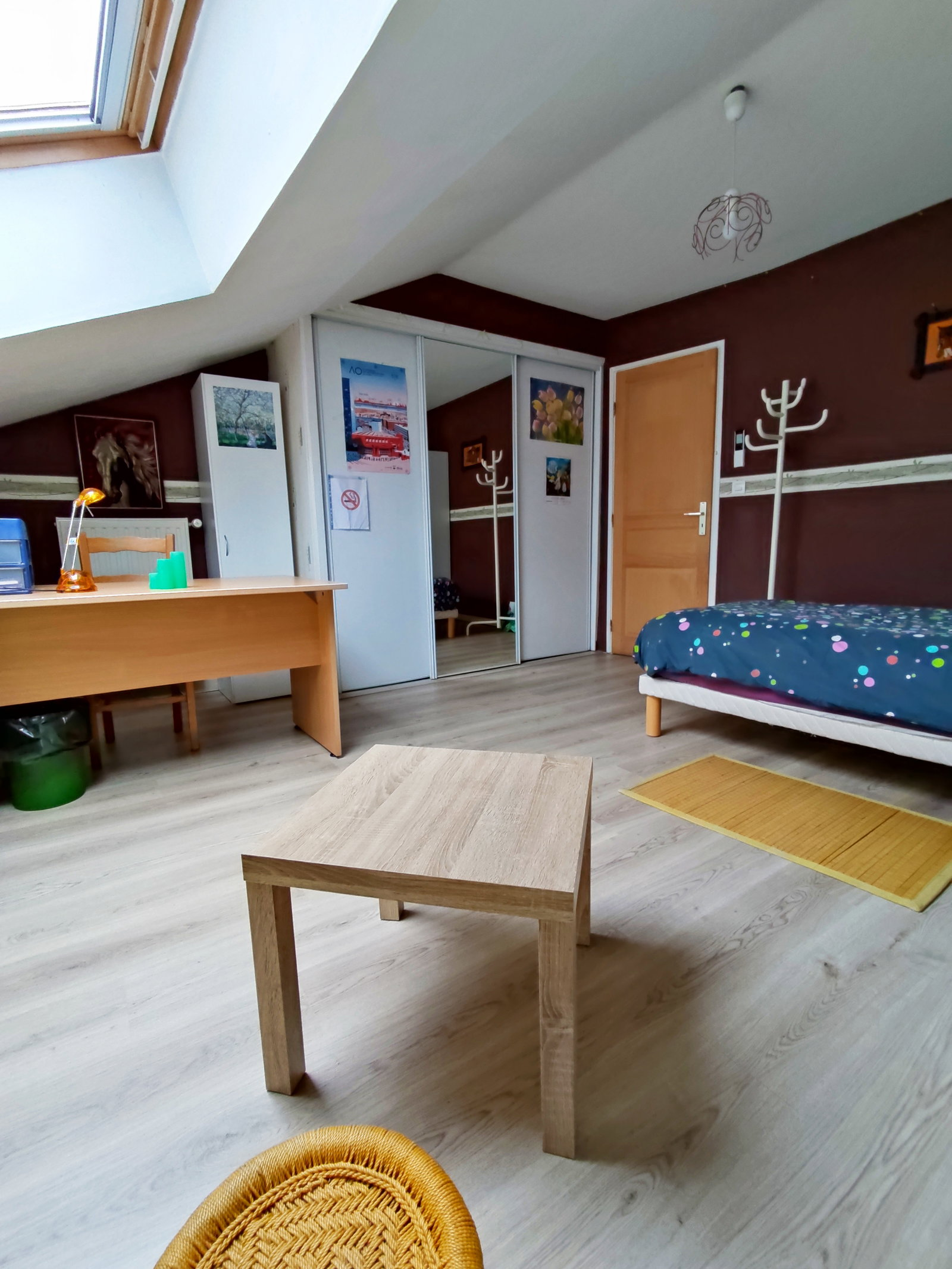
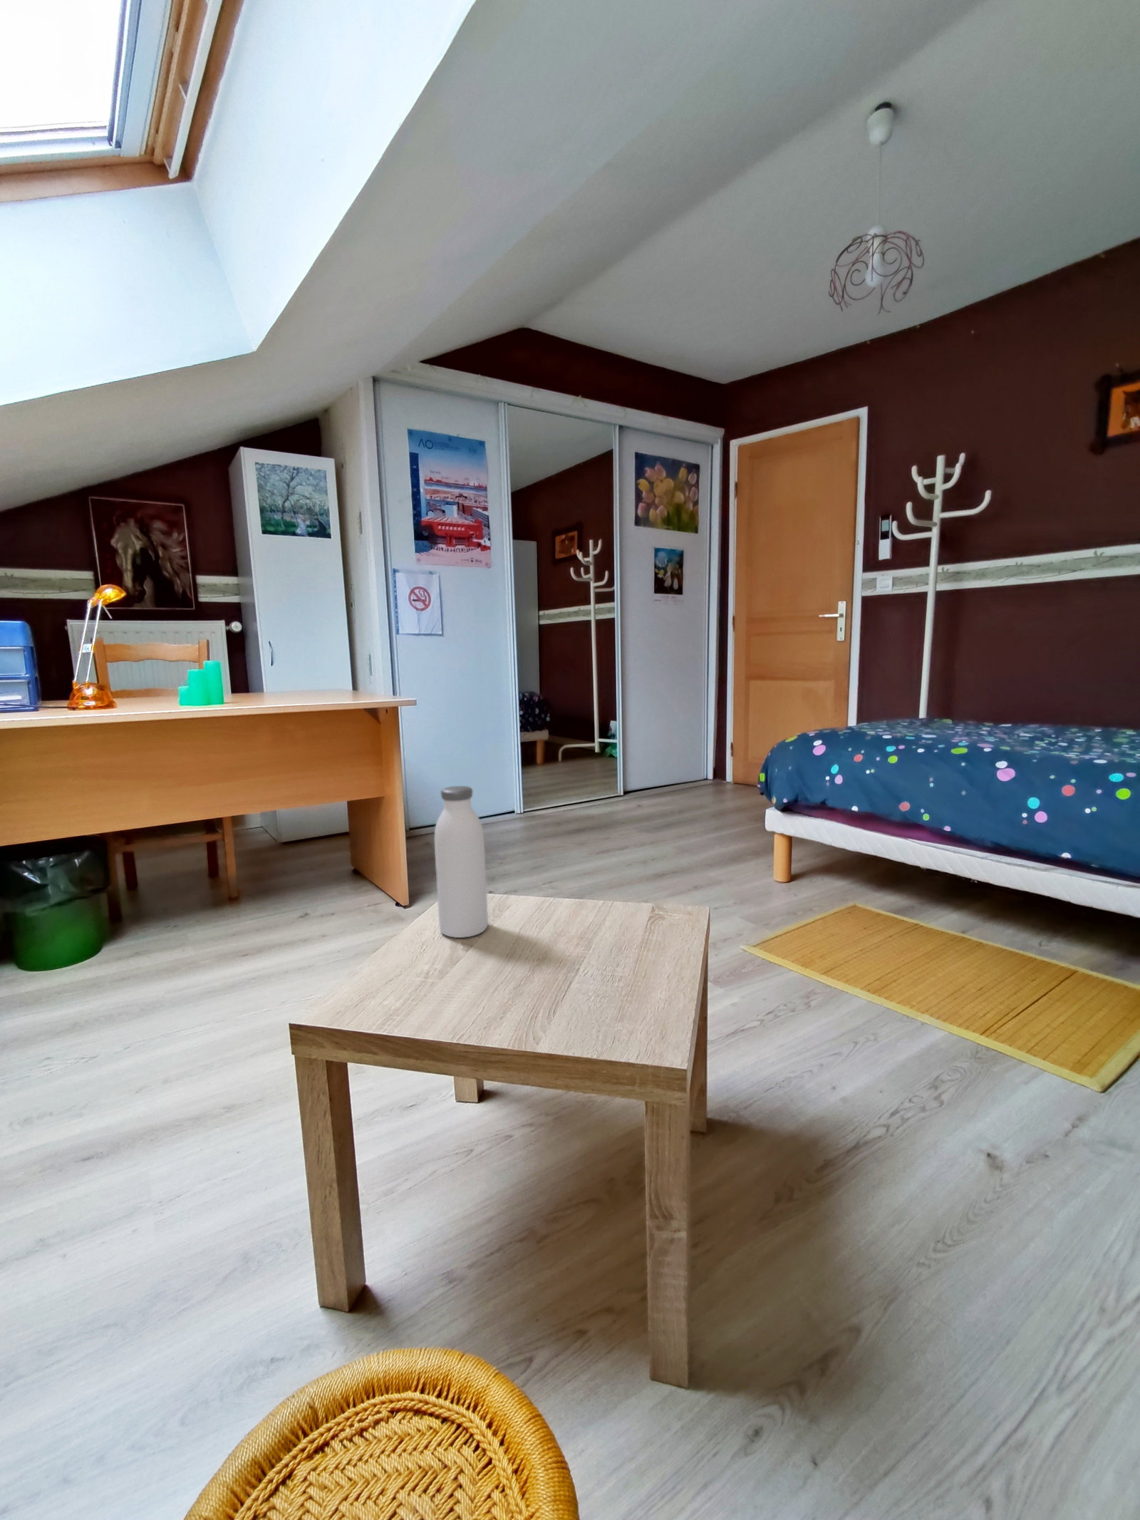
+ water bottle (460, 859)
